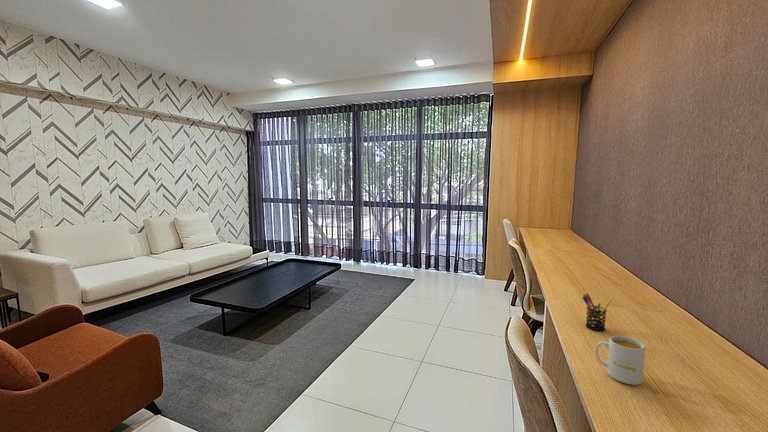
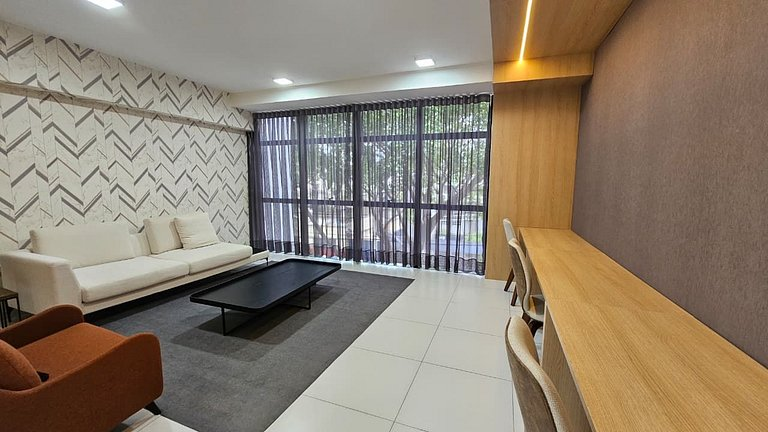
- mug (618, 357)
- pen holder (595, 311)
